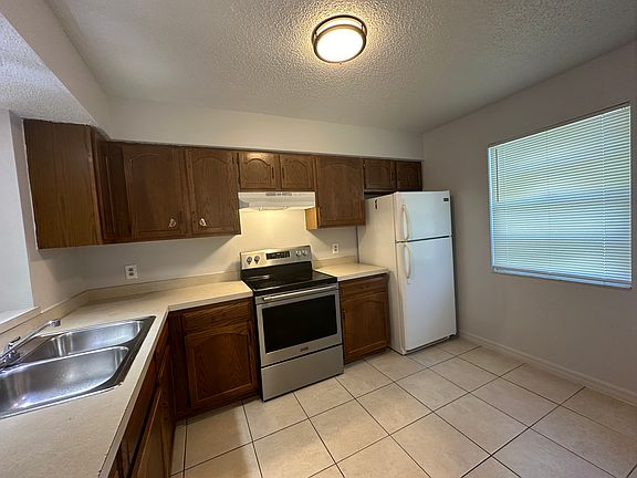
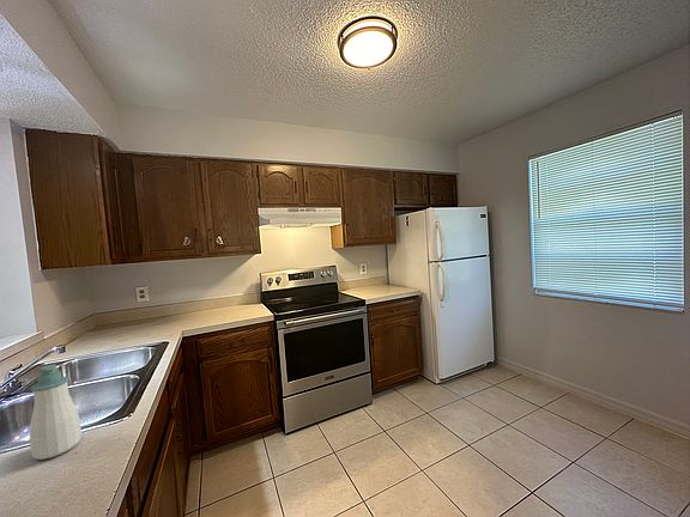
+ soap bottle (53, 407)
